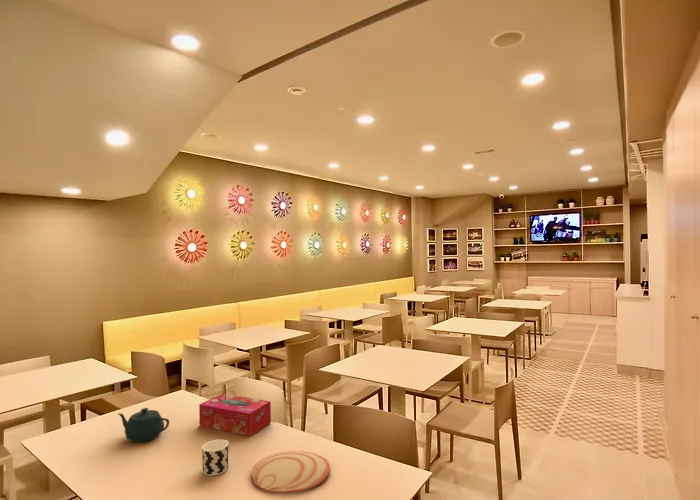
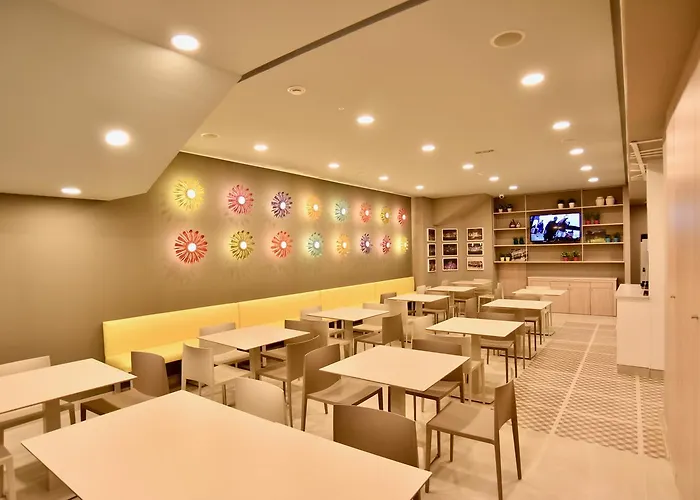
- plate (291, 466)
- cup (218, 455)
- teapot (143, 422)
- tissue box (235, 413)
